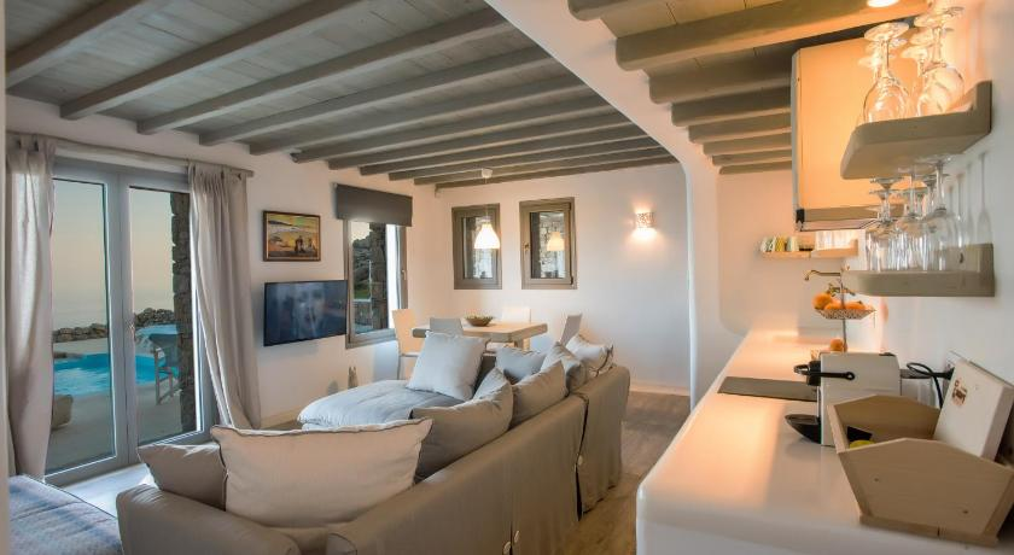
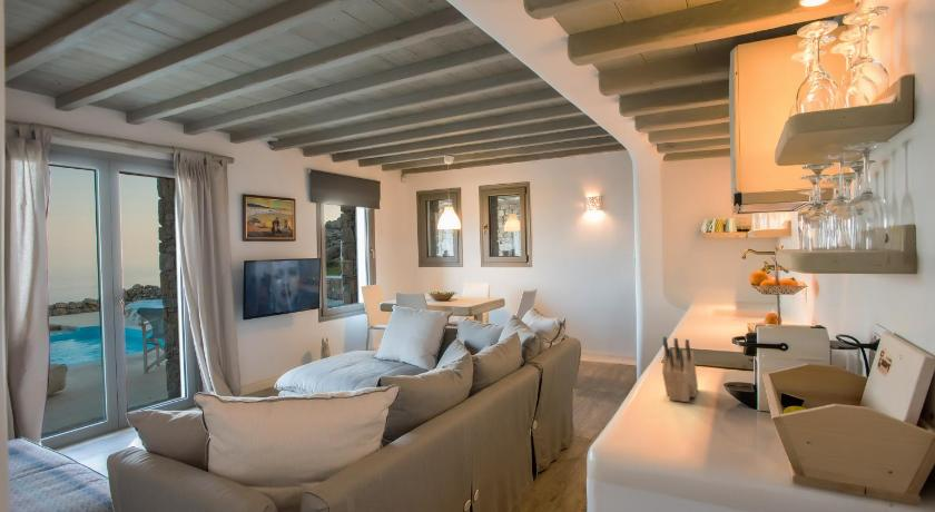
+ knife block (679, 364)
